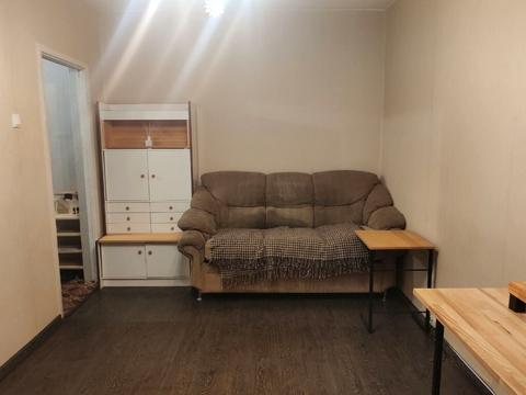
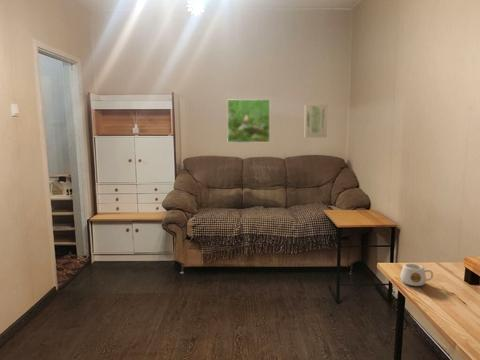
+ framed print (248, 121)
+ wall art (315, 121)
+ mug (416, 274)
